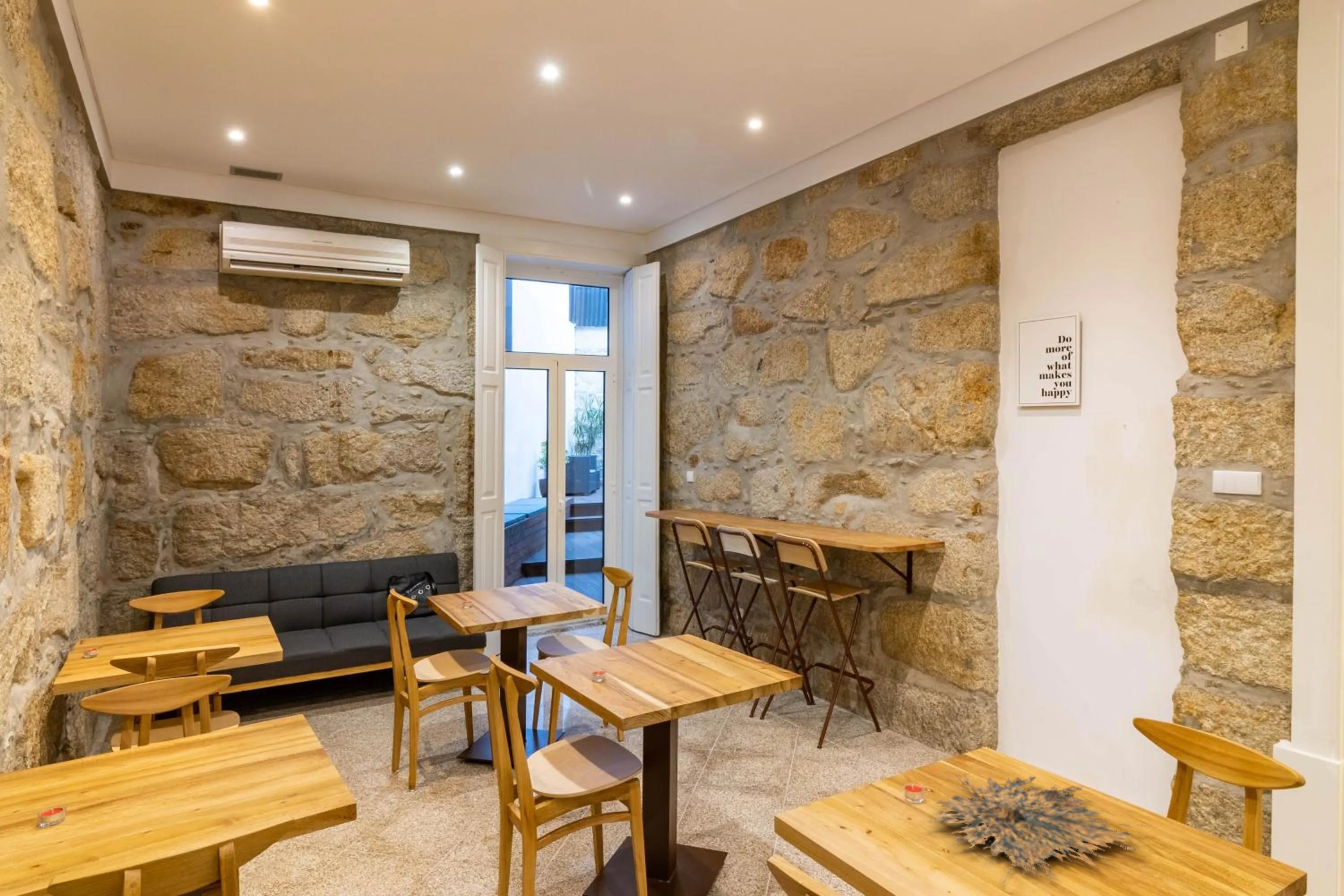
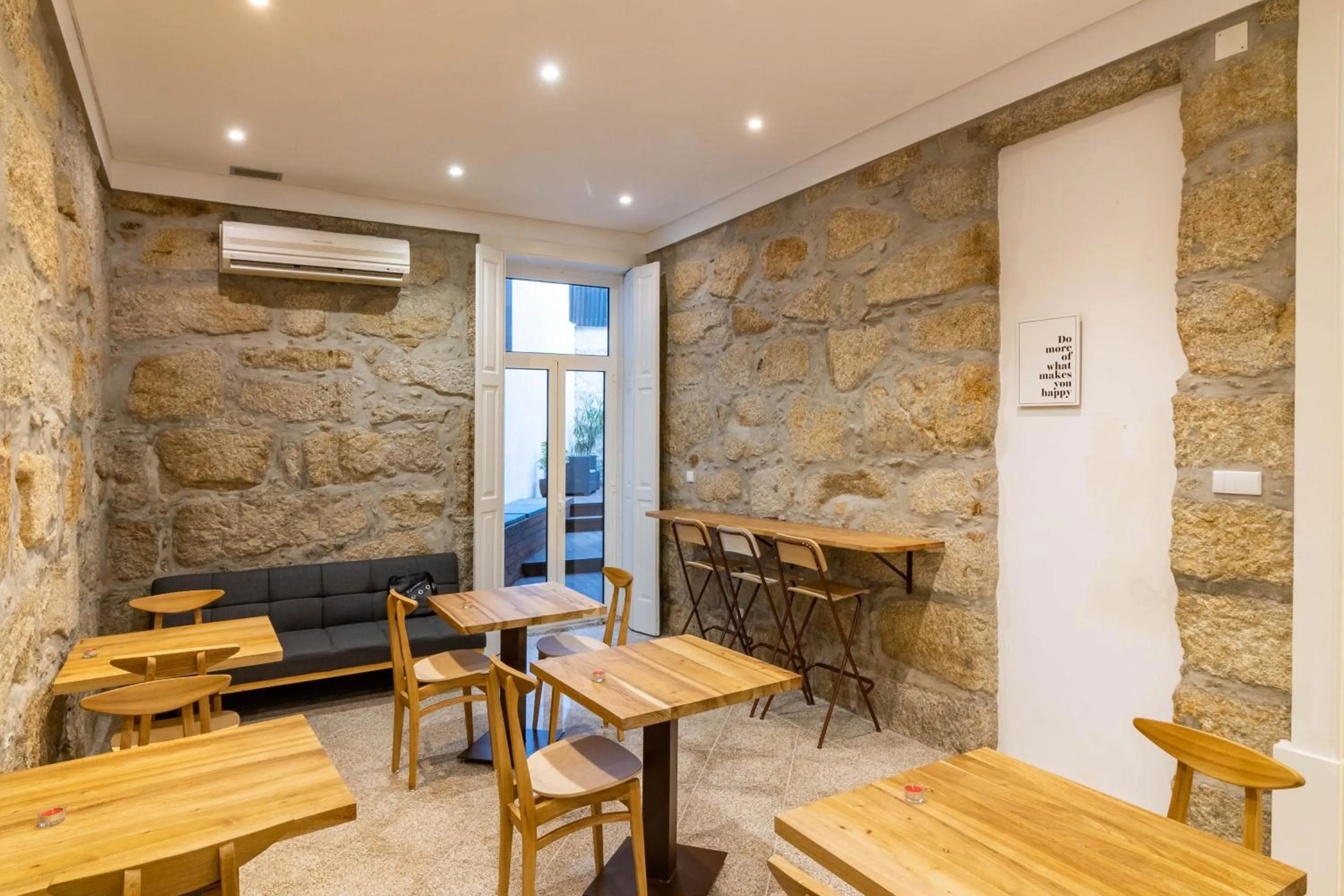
- plant (1020, 811)
